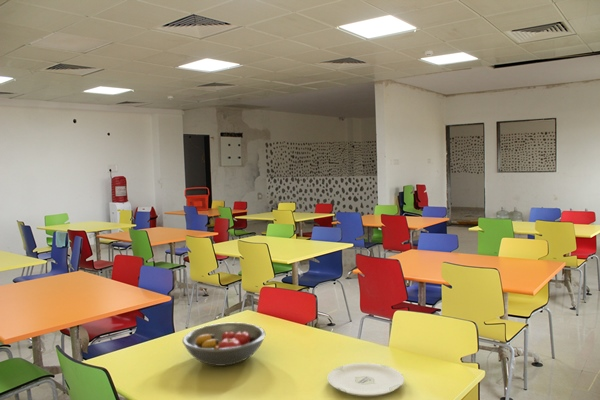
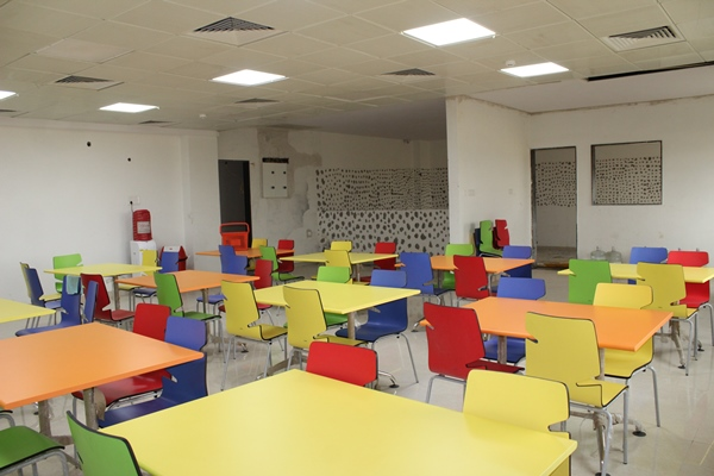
- fruit bowl (224, 343)
- plate (365, 380)
